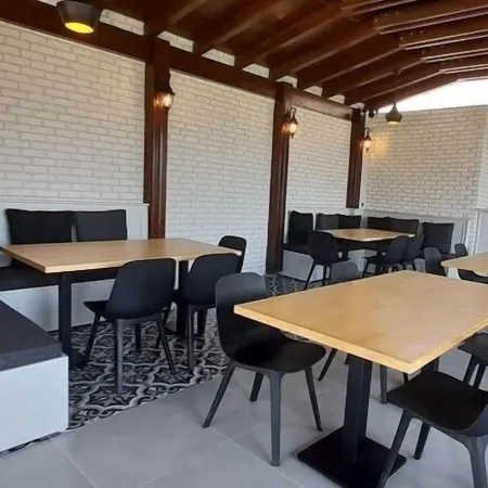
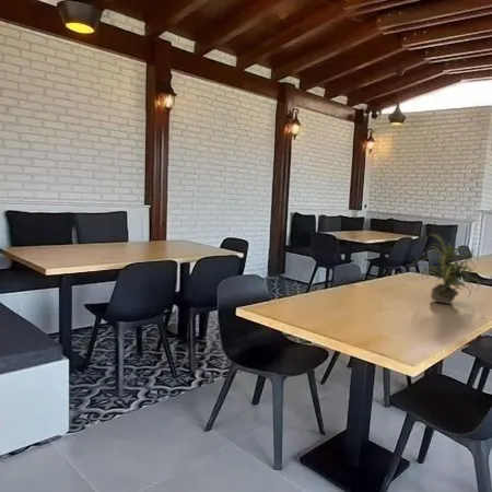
+ potted plant (445, 267)
